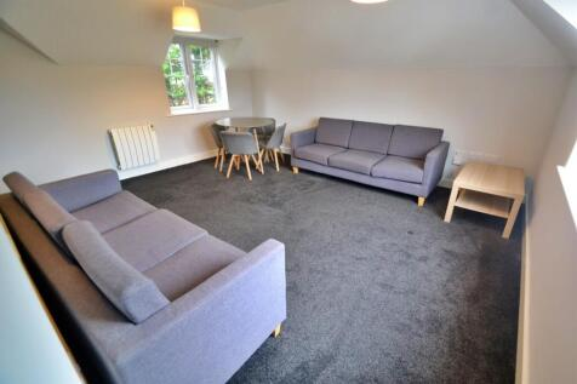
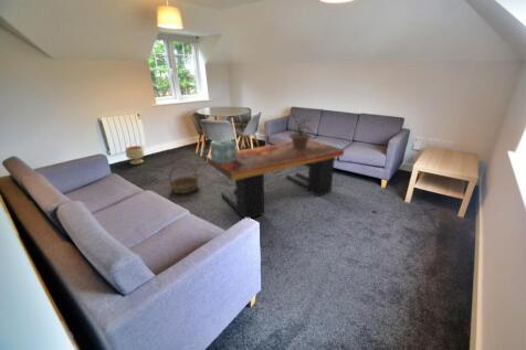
+ decorative box (223, 150)
+ coffee table (275, 170)
+ basket (185, 177)
+ footed bowl (135, 155)
+ potted plant (298, 130)
